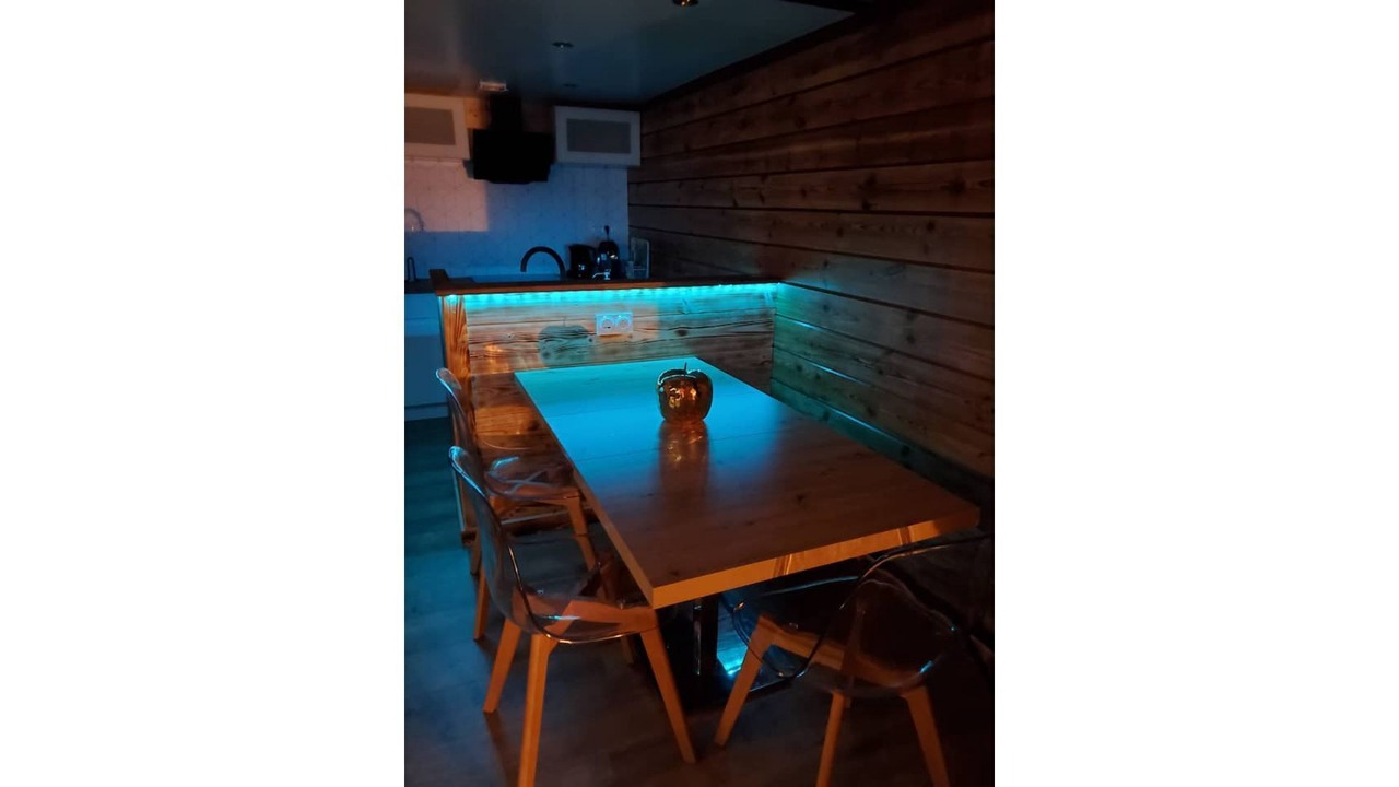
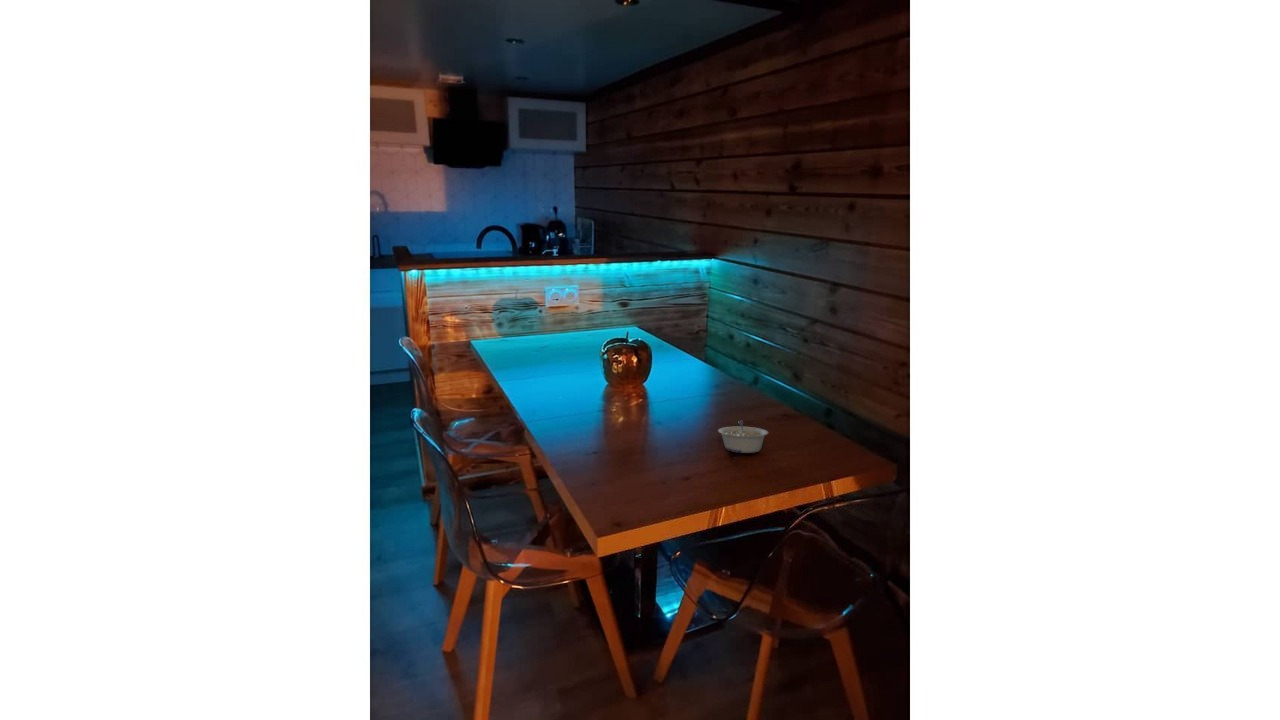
+ legume (741, 438)
